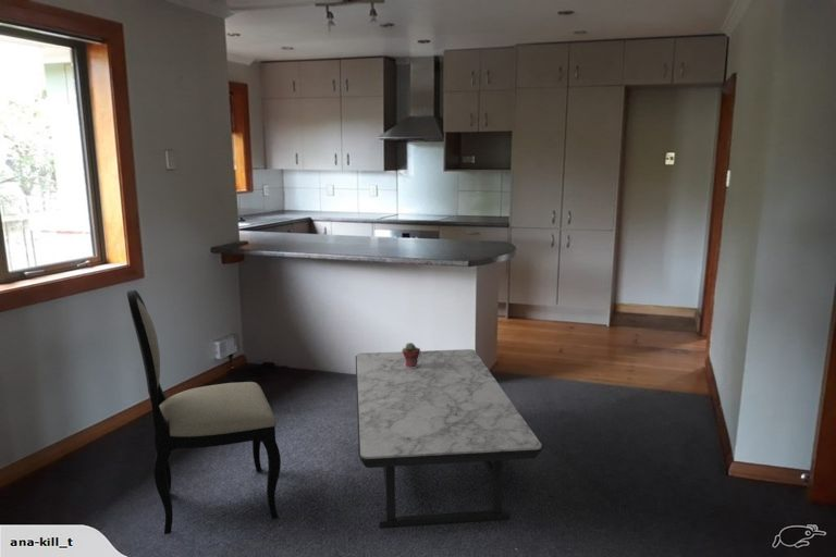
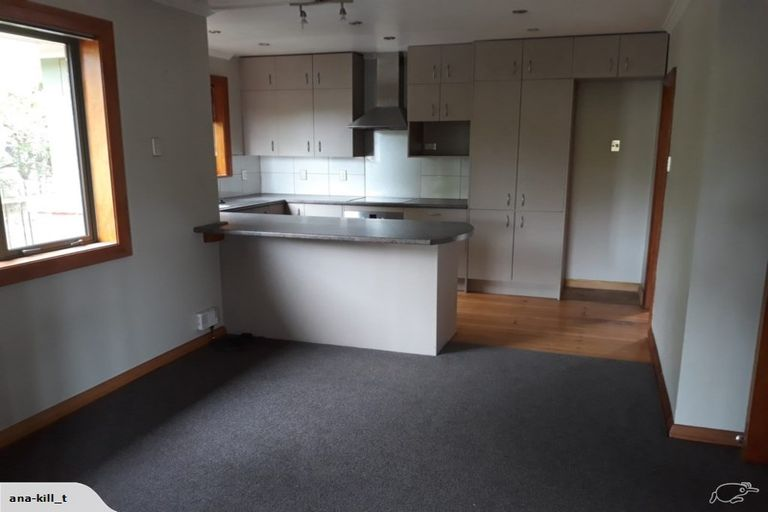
- potted succulent (410, 352)
- dining chair (205, 397)
- coffee table (430, 431)
